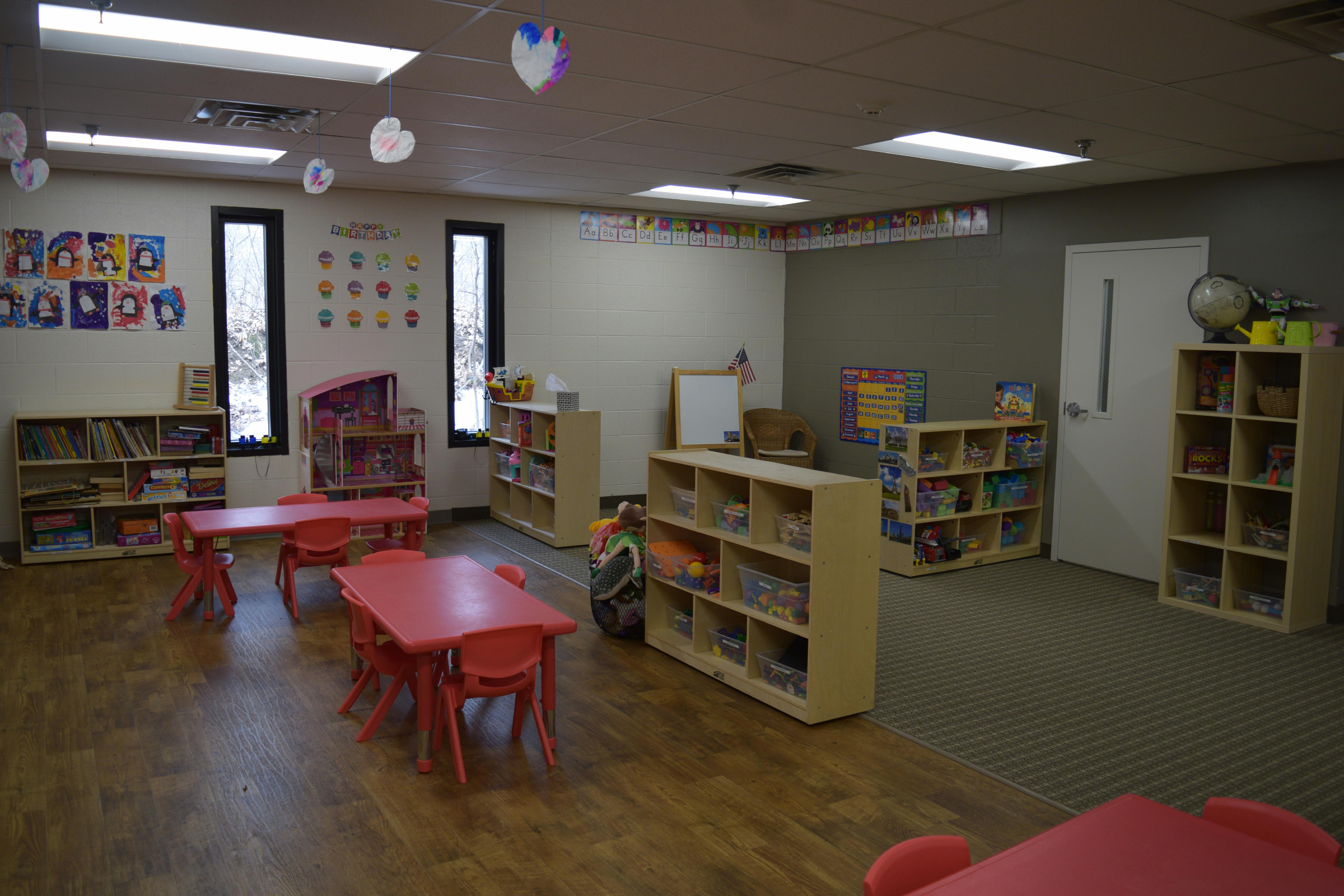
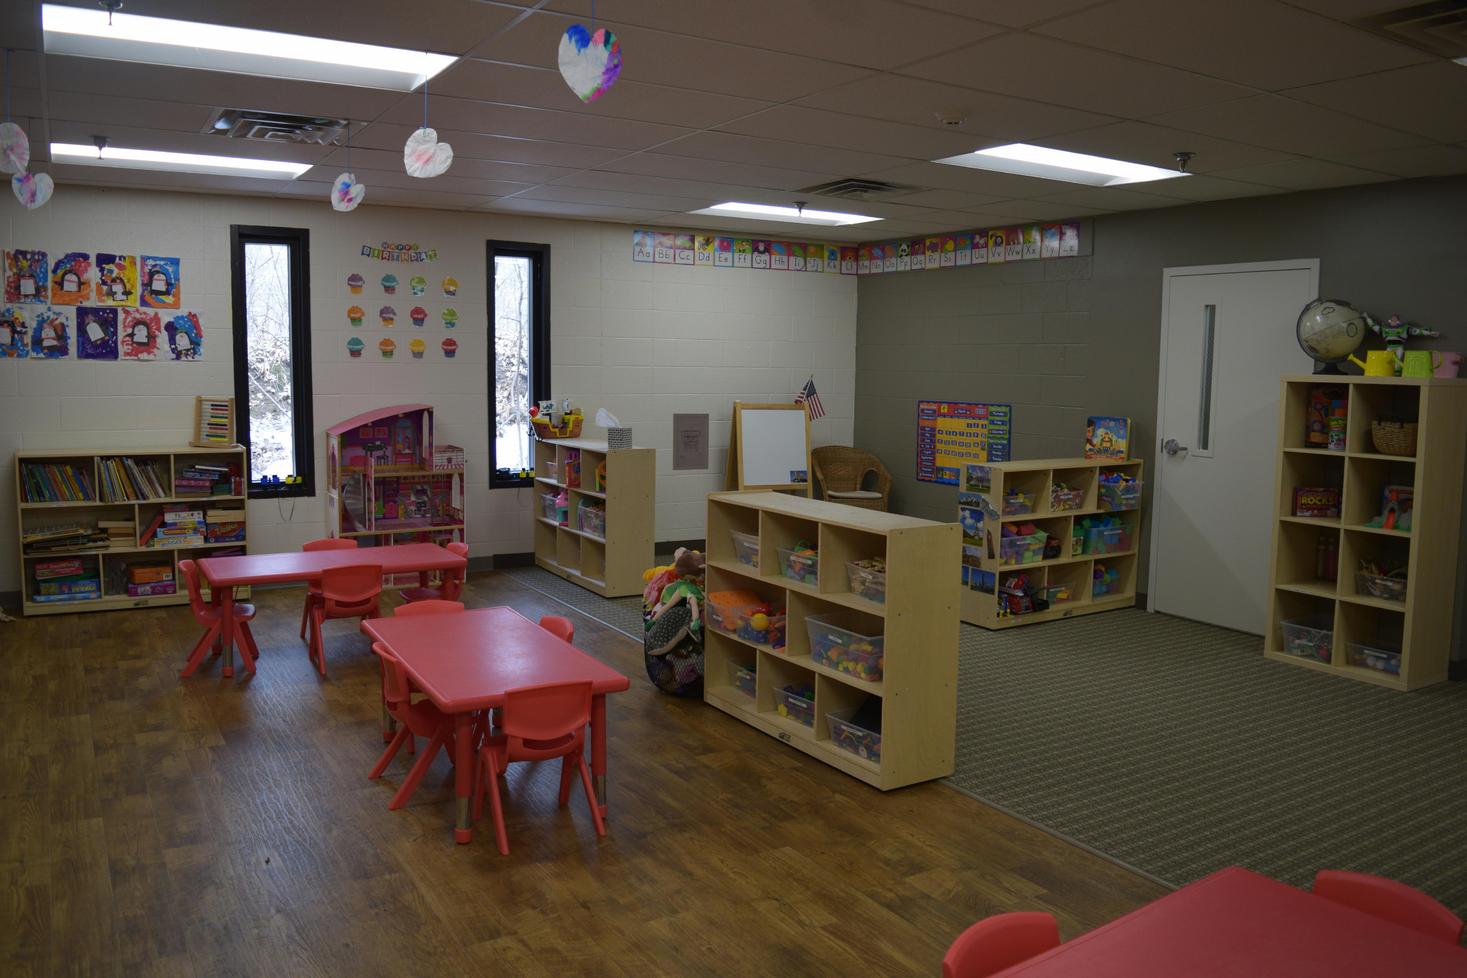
+ wall art (691, 442)
